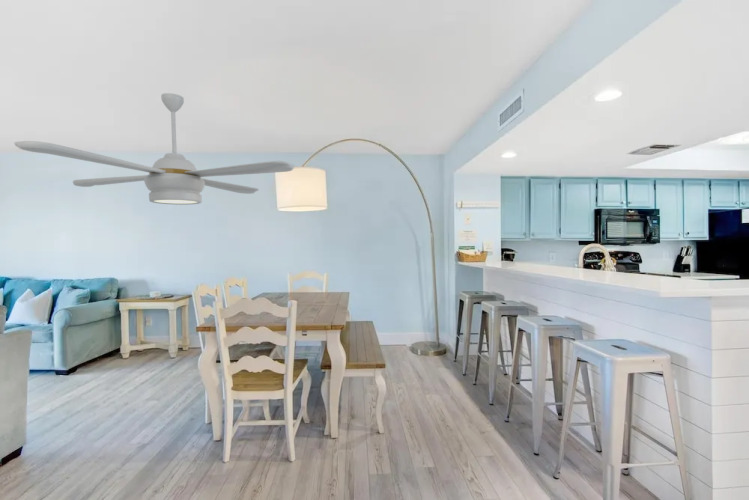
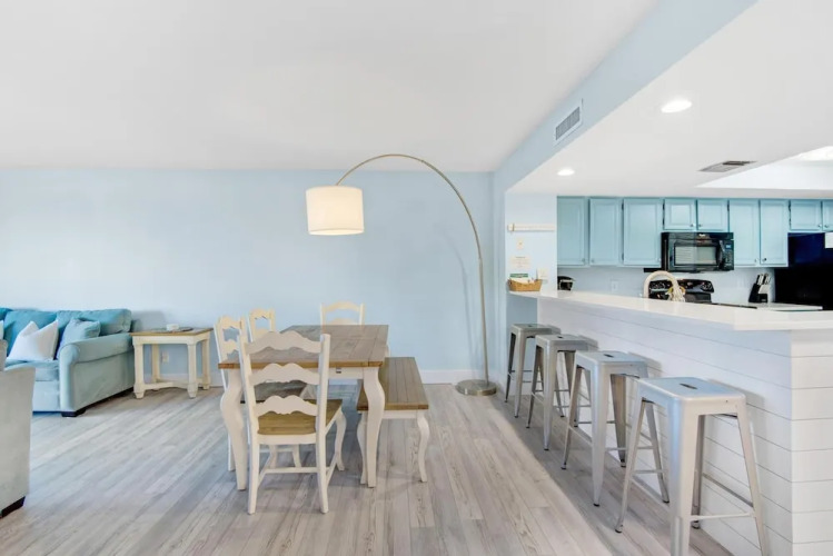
- ceiling fan (174, 149)
